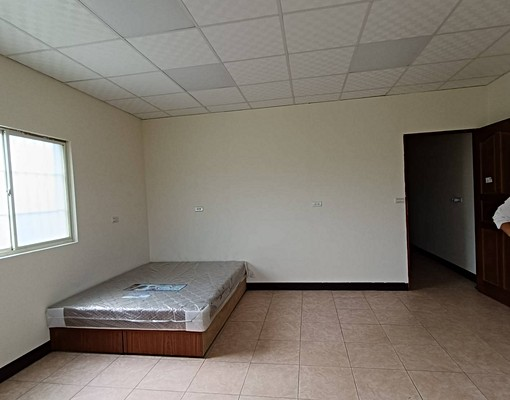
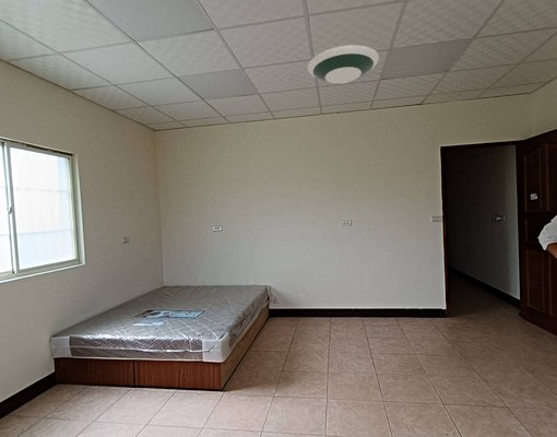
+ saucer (342, 72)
